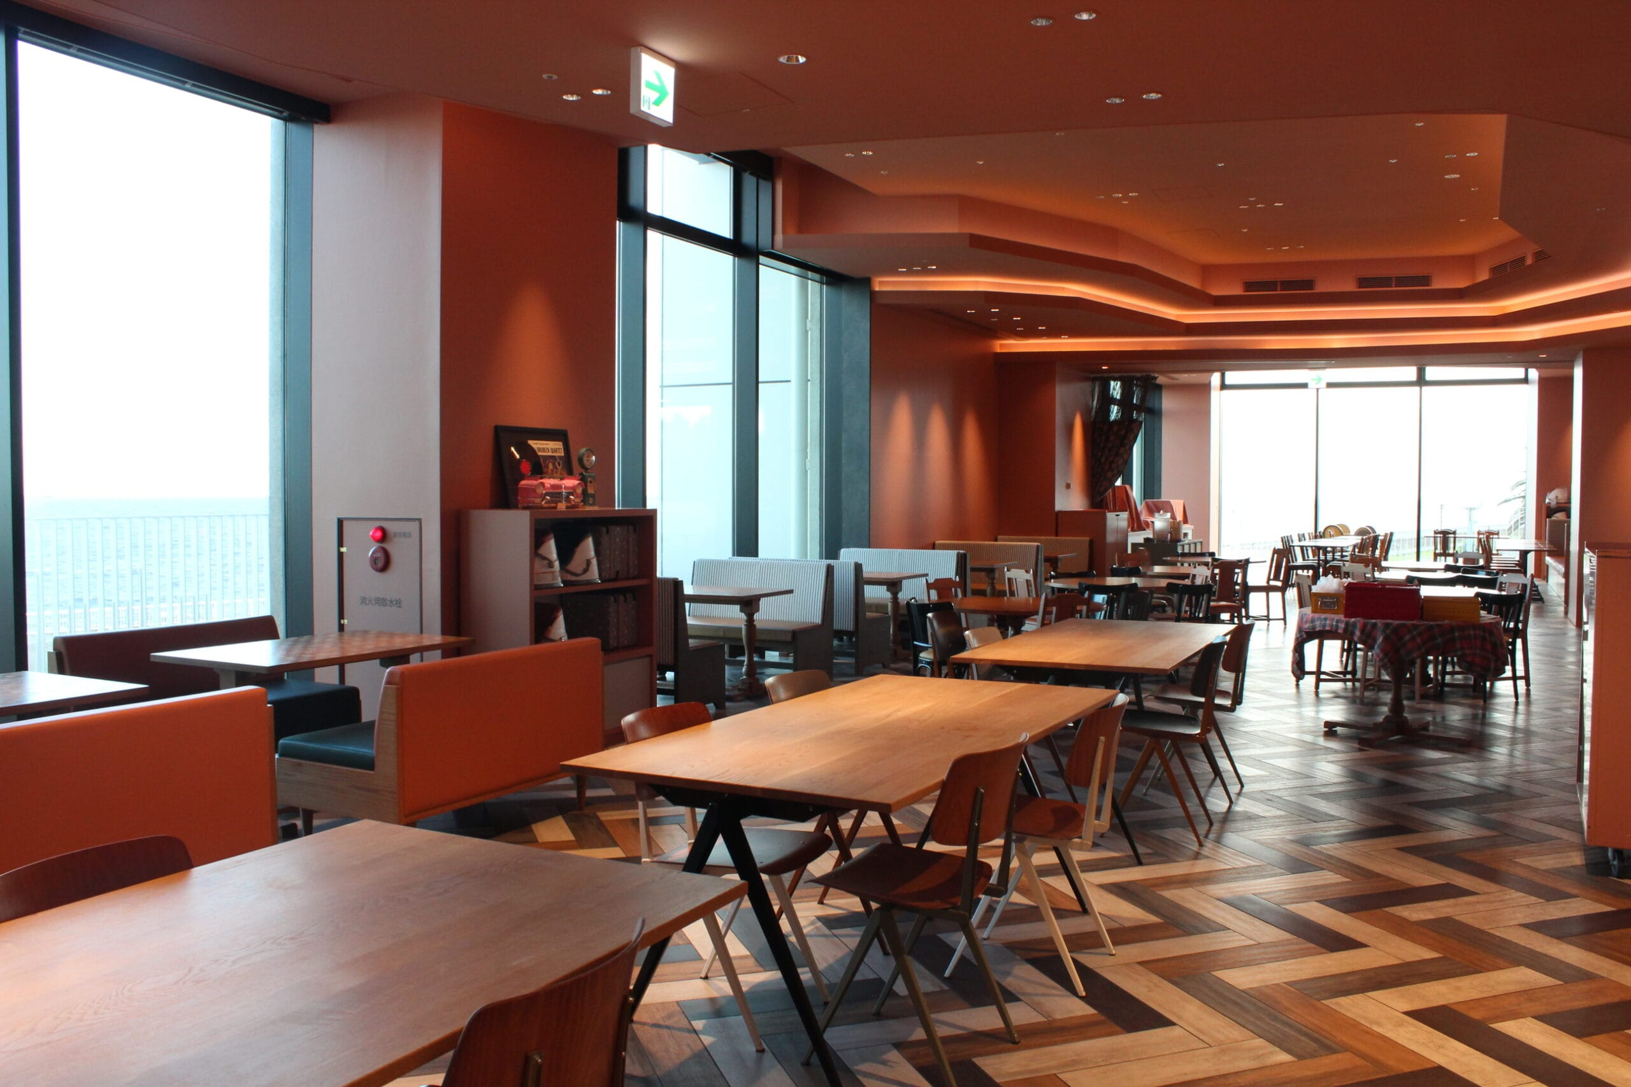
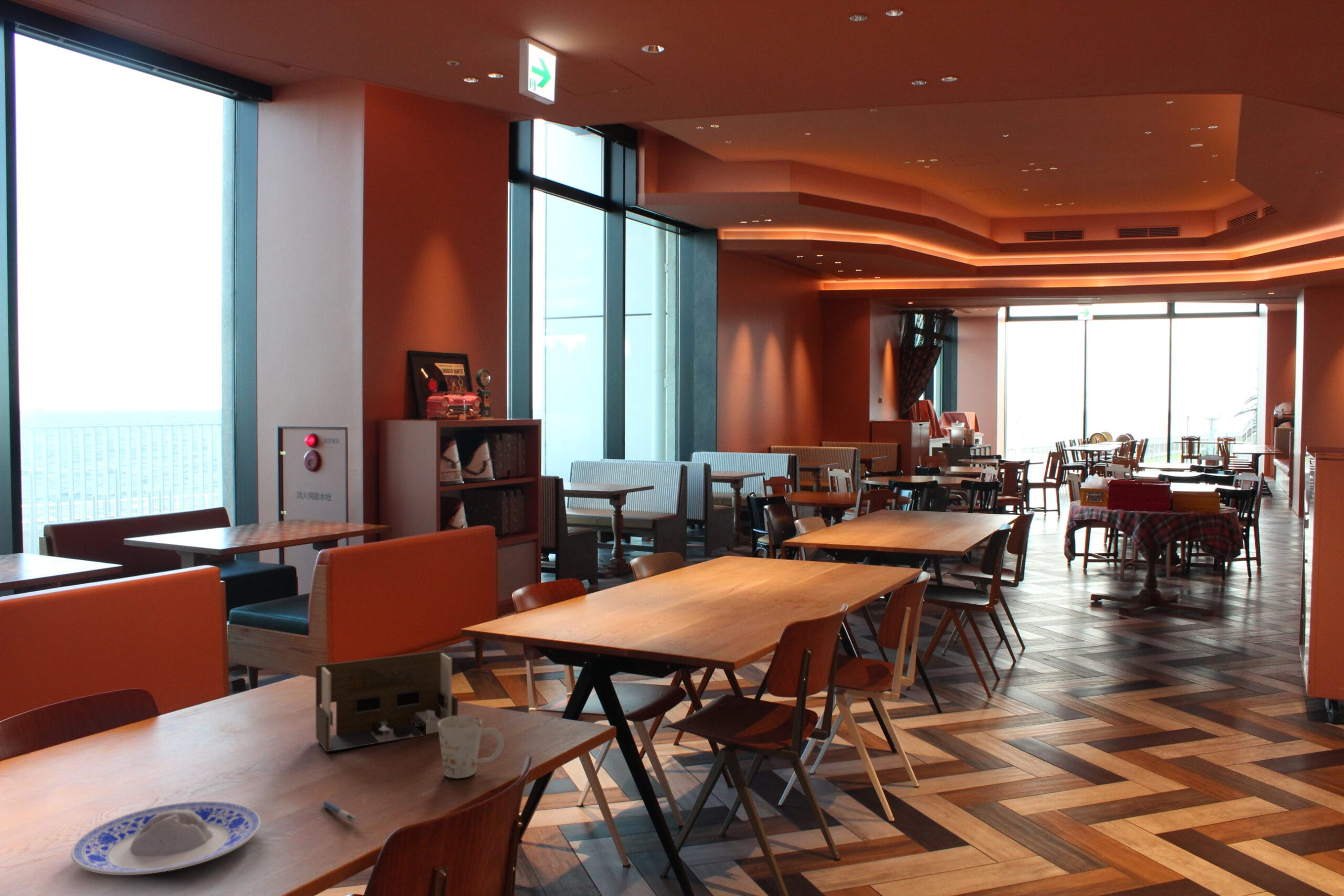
+ mug (471, 746)
+ plate (170, 834)
+ pen (340, 810)
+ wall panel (387, 698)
